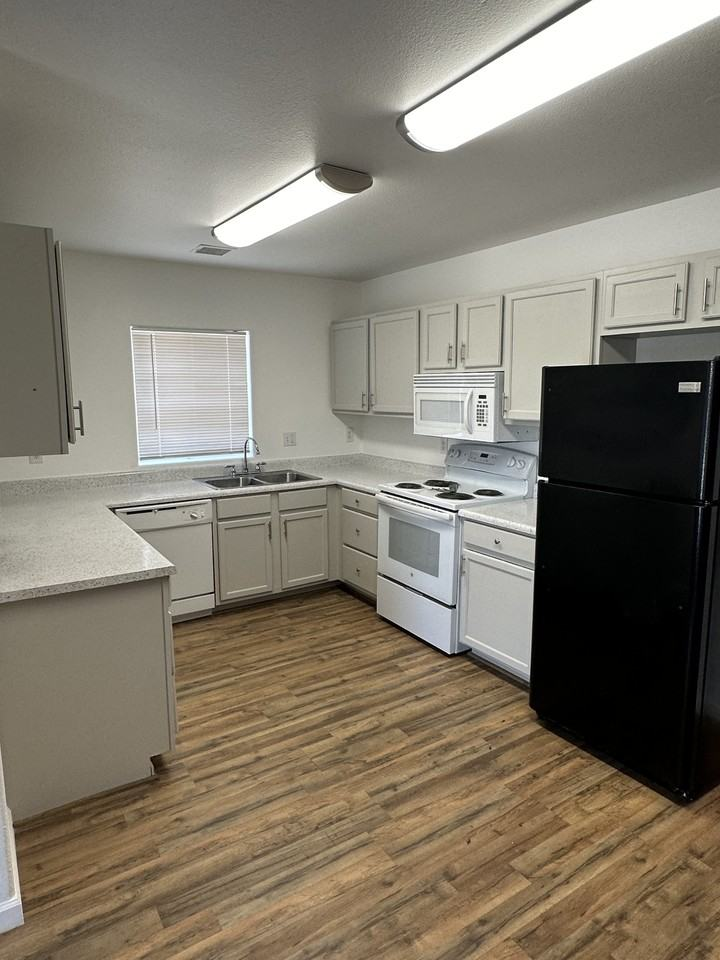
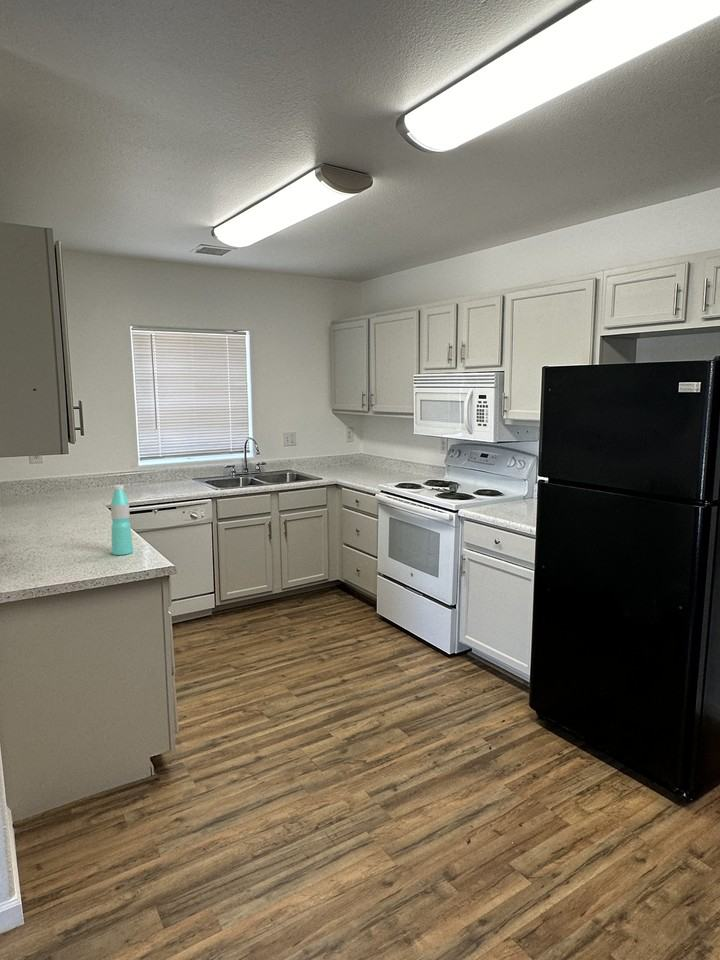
+ water bottle (120, 519)
